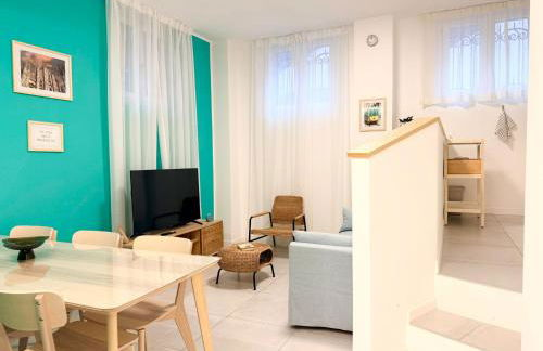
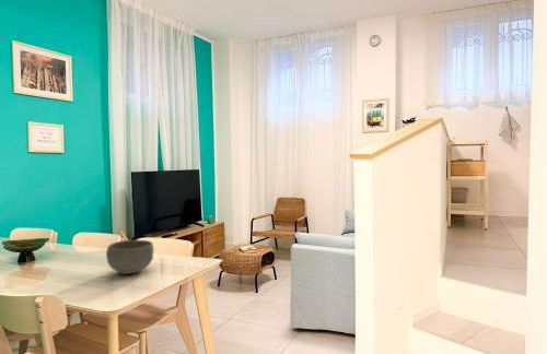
+ bowl (131, 257)
